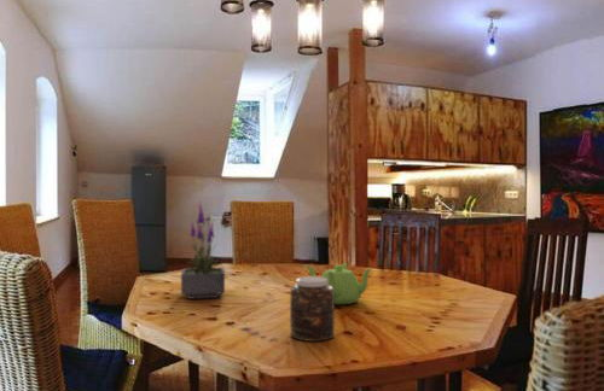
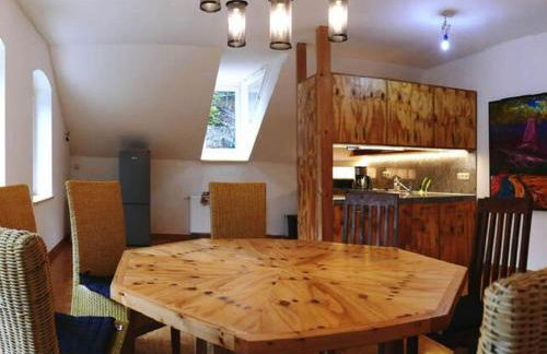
- jar (312, 307)
- potted plant (203, 247)
- teapot (338, 282)
